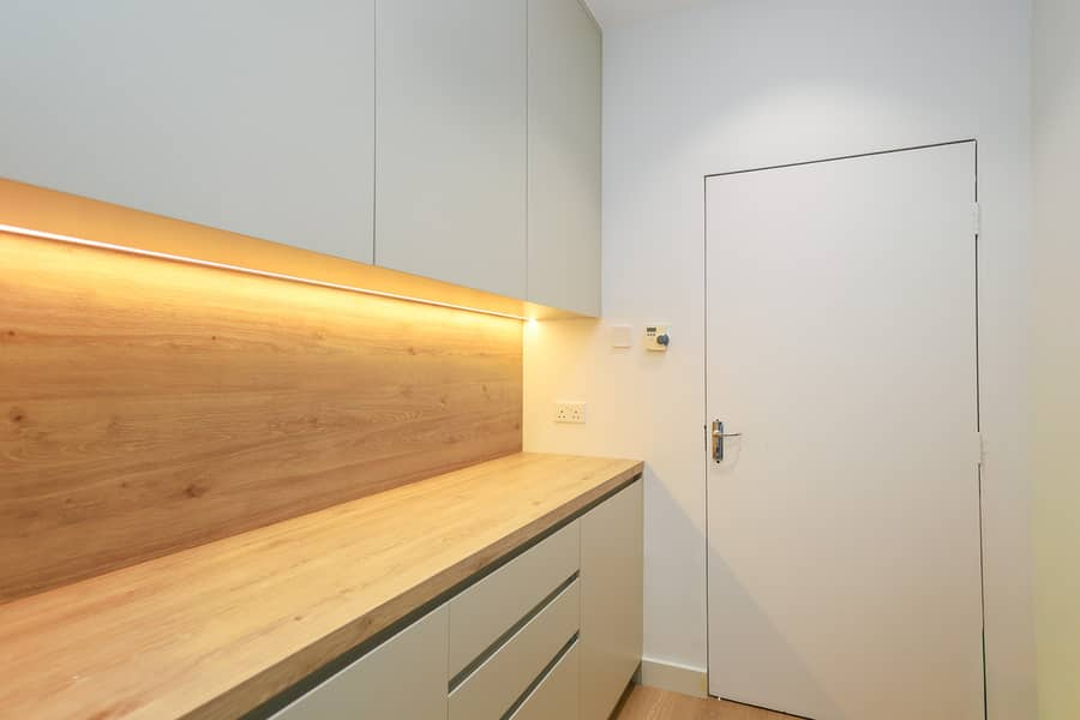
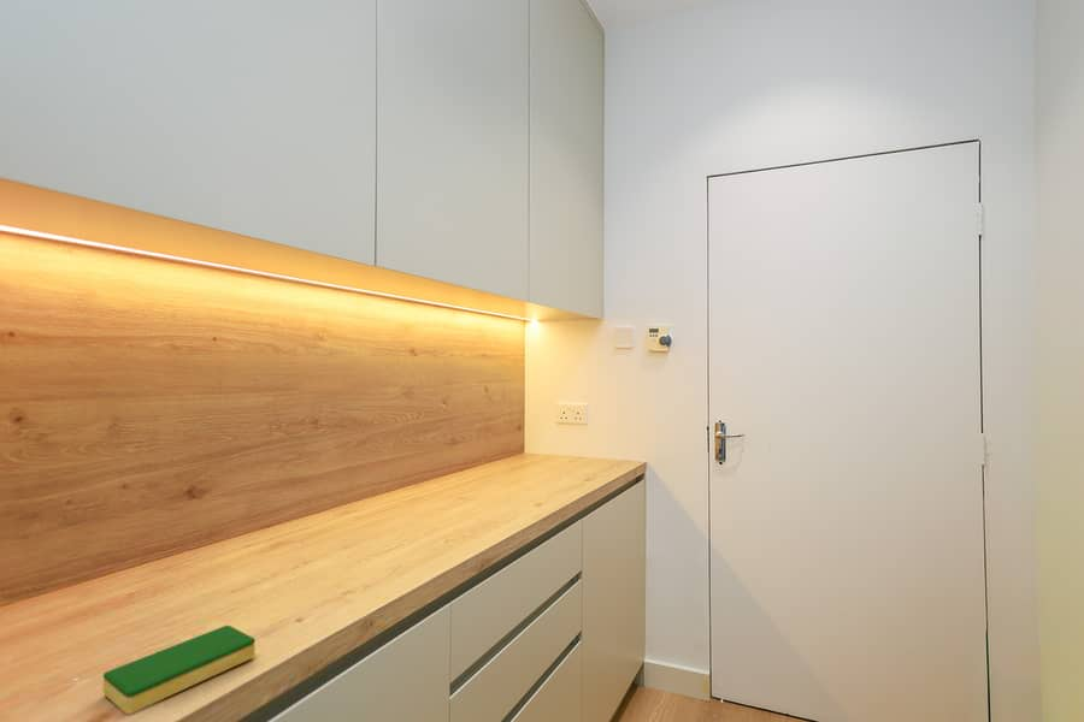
+ dish sponge (183, 664)
